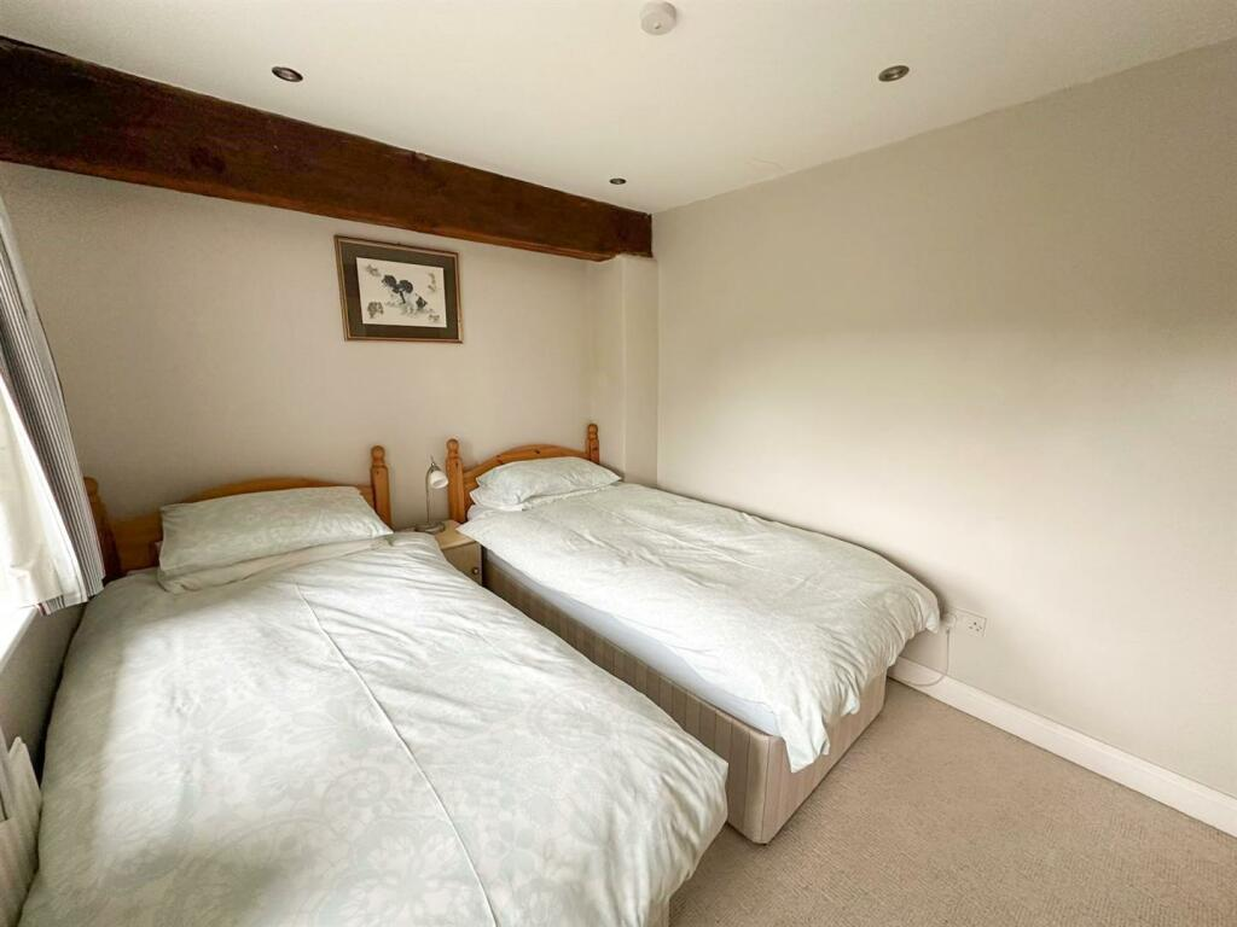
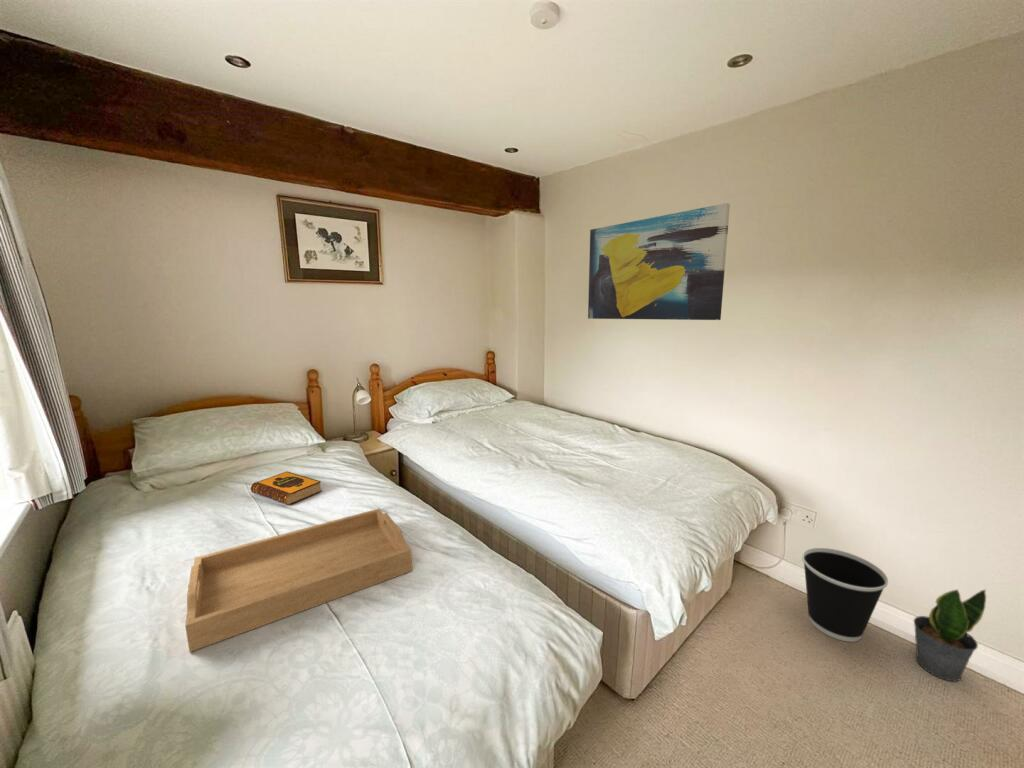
+ wall art (648, 269)
+ hardback book (286, 487)
+ wastebasket (838, 596)
+ potted plant (945, 624)
+ serving tray (305, 561)
